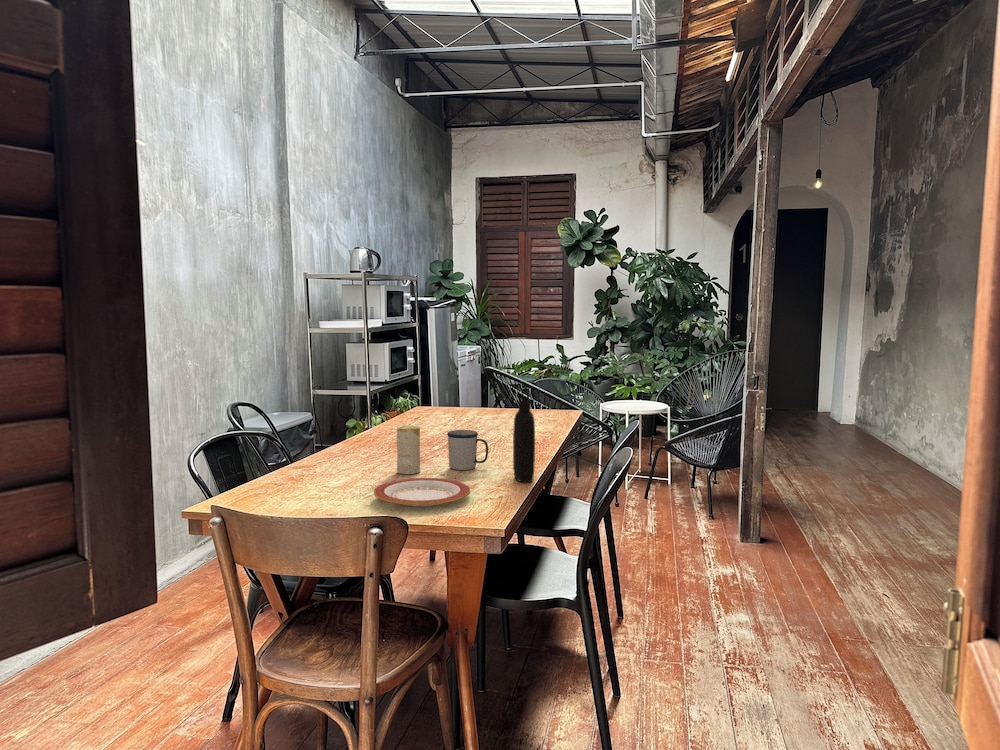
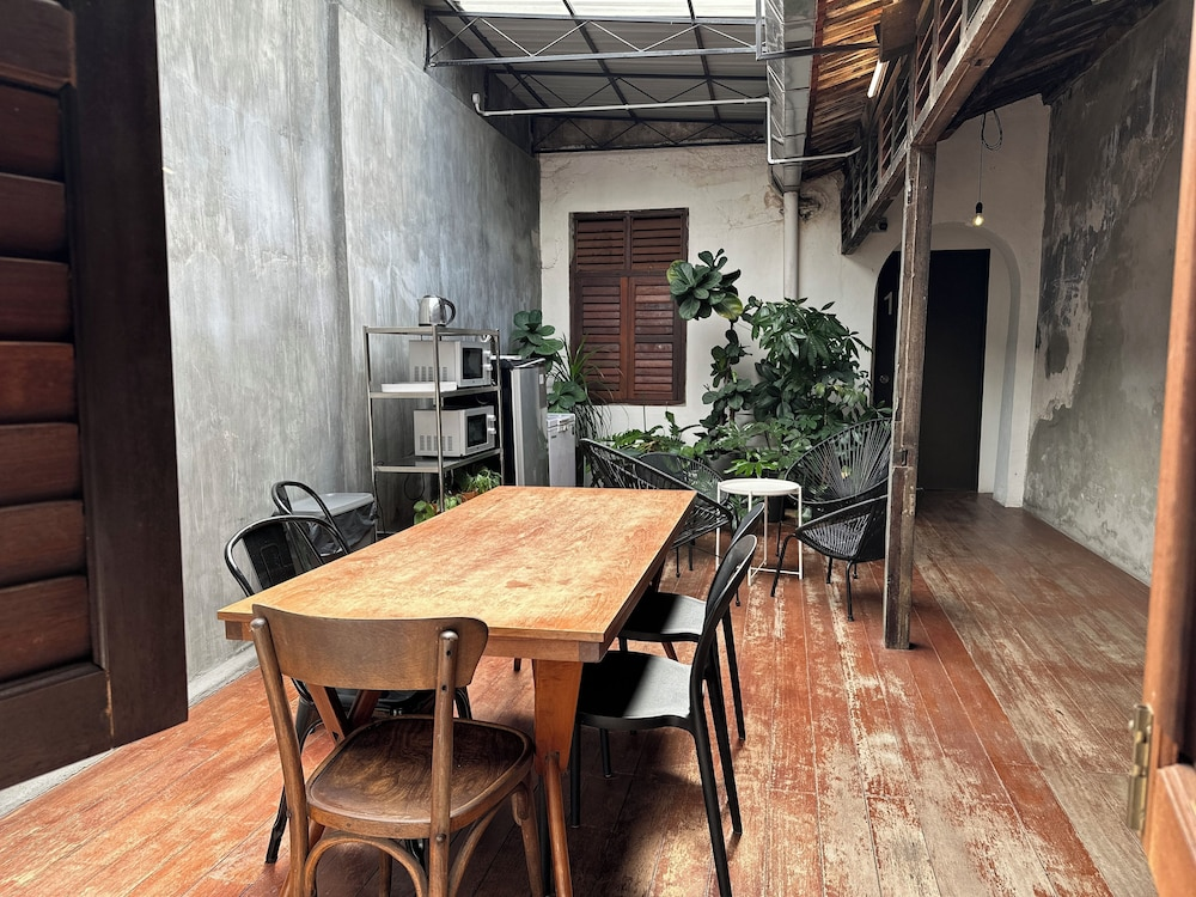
- mug (465, 450)
- bottle (524, 439)
- candle (408, 449)
- plate (422, 493)
